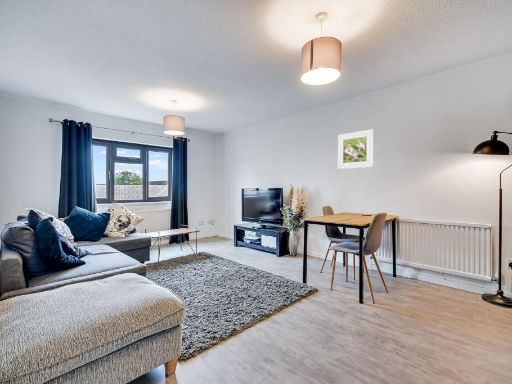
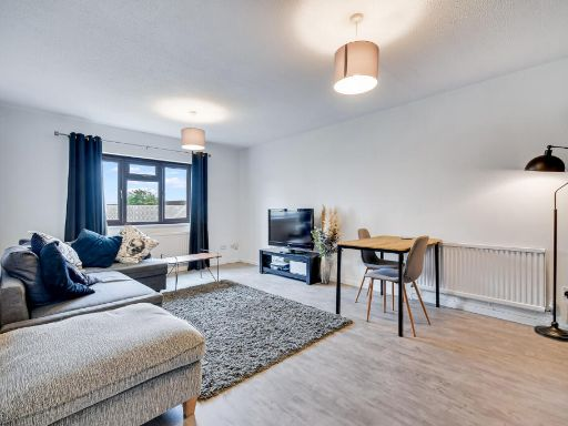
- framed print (354, 150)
